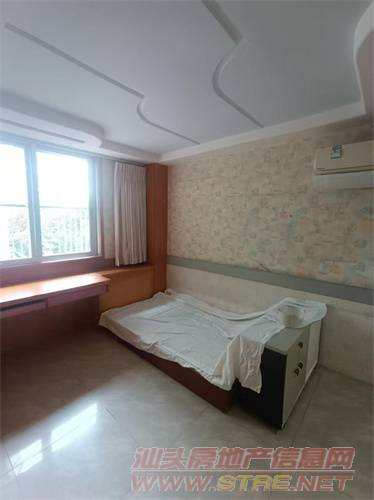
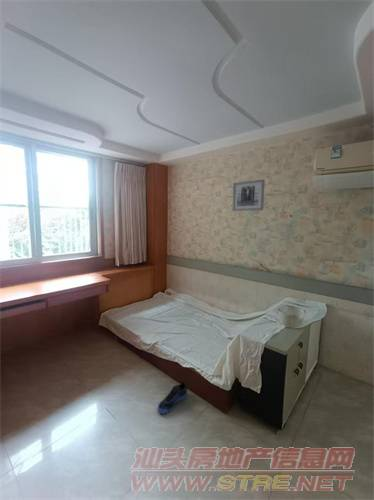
+ wall art (247, 196)
+ sneaker (172, 395)
